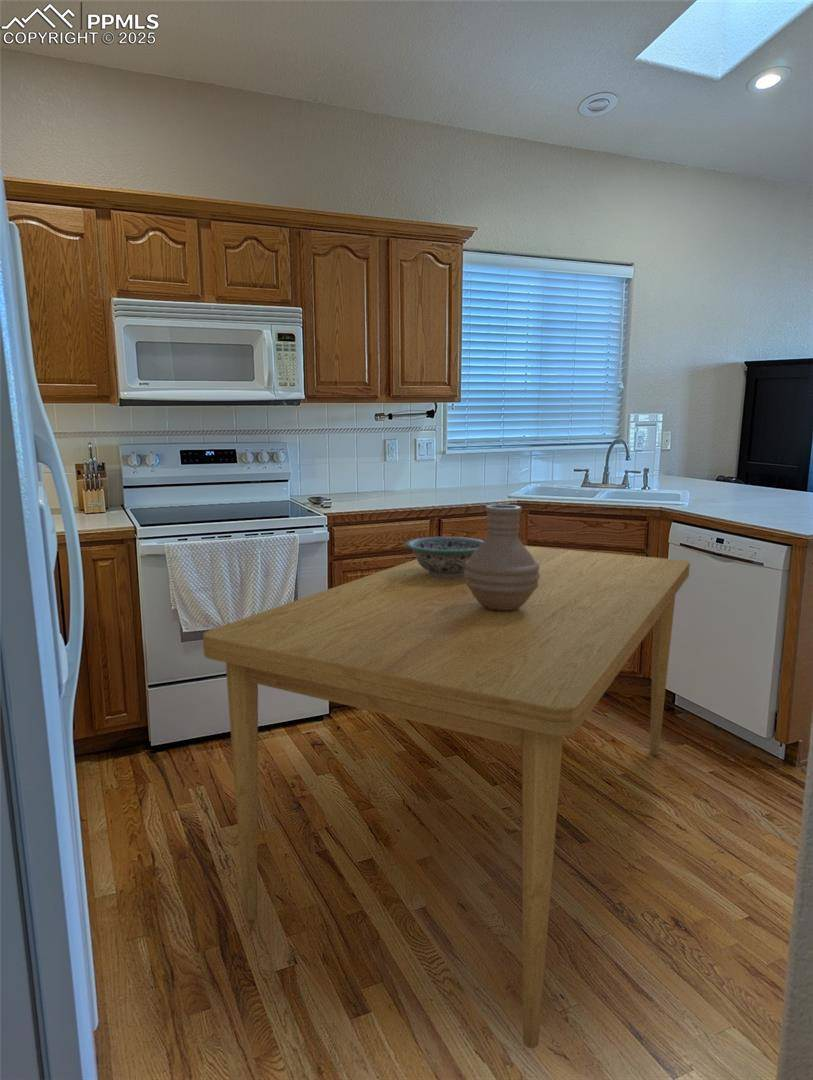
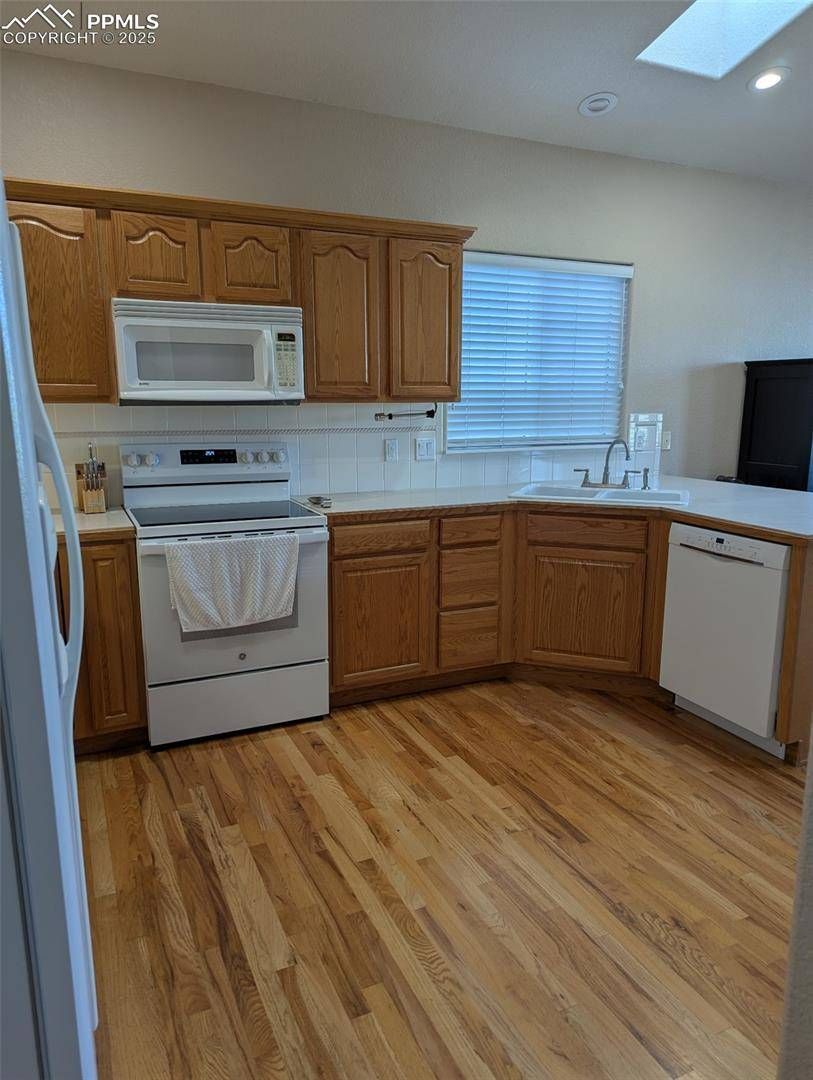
- vase (502, 557)
- decorative bowl (447, 558)
- dining table (495, 708)
